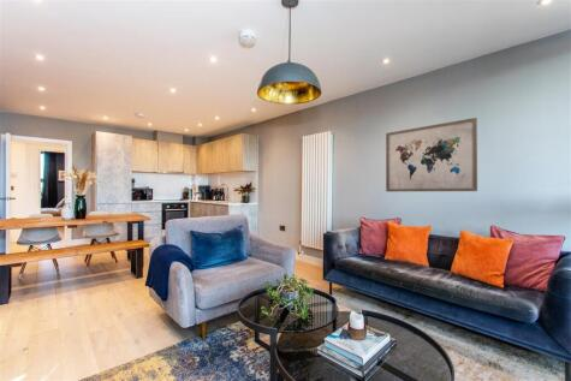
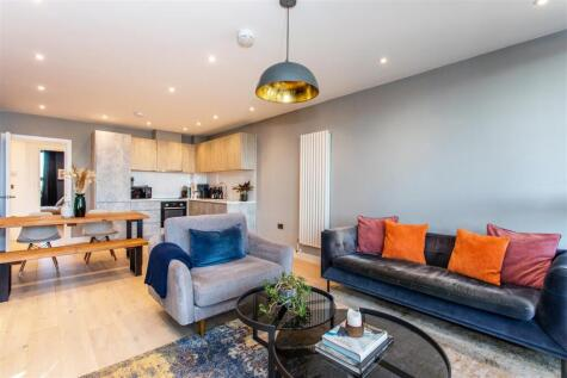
- wall art (426, 159)
